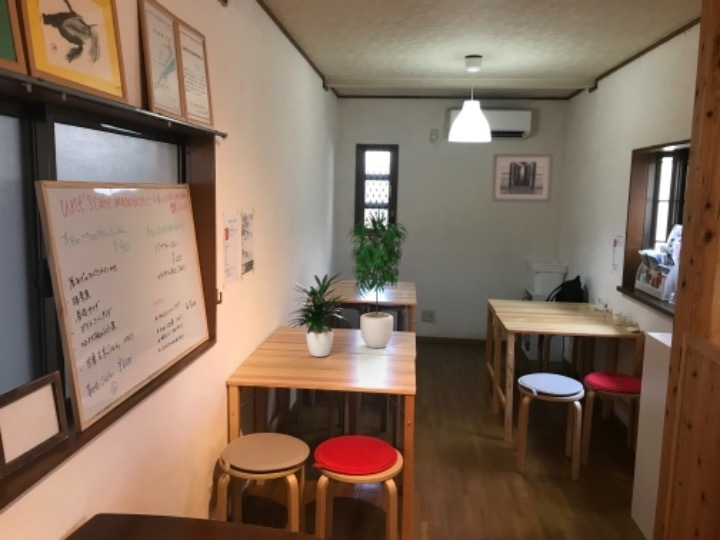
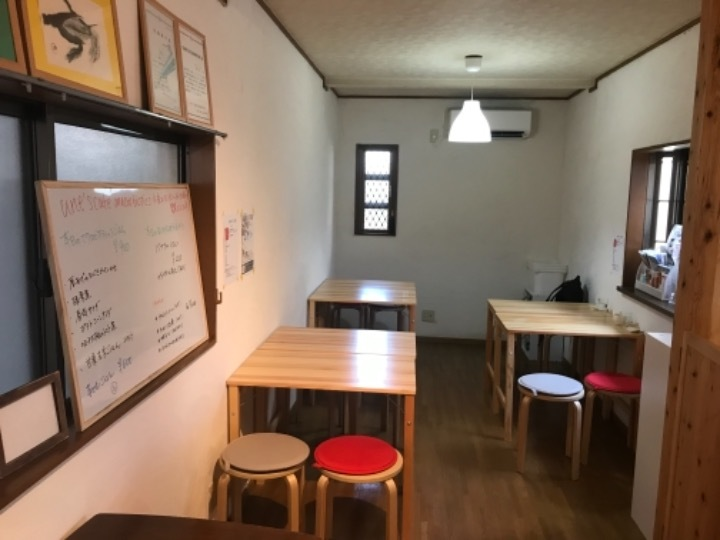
- potted plant (353, 275)
- wall art (521, 178)
